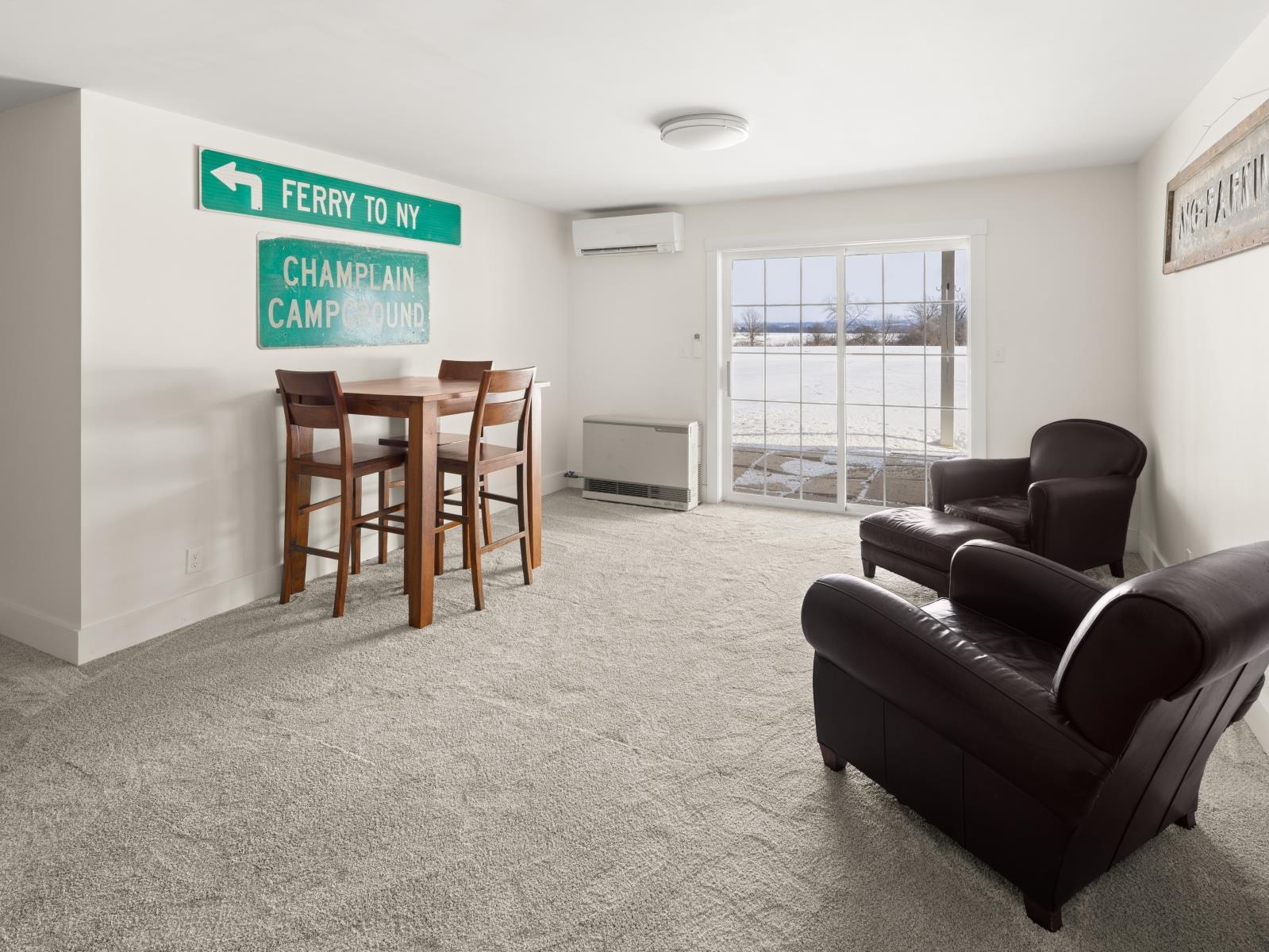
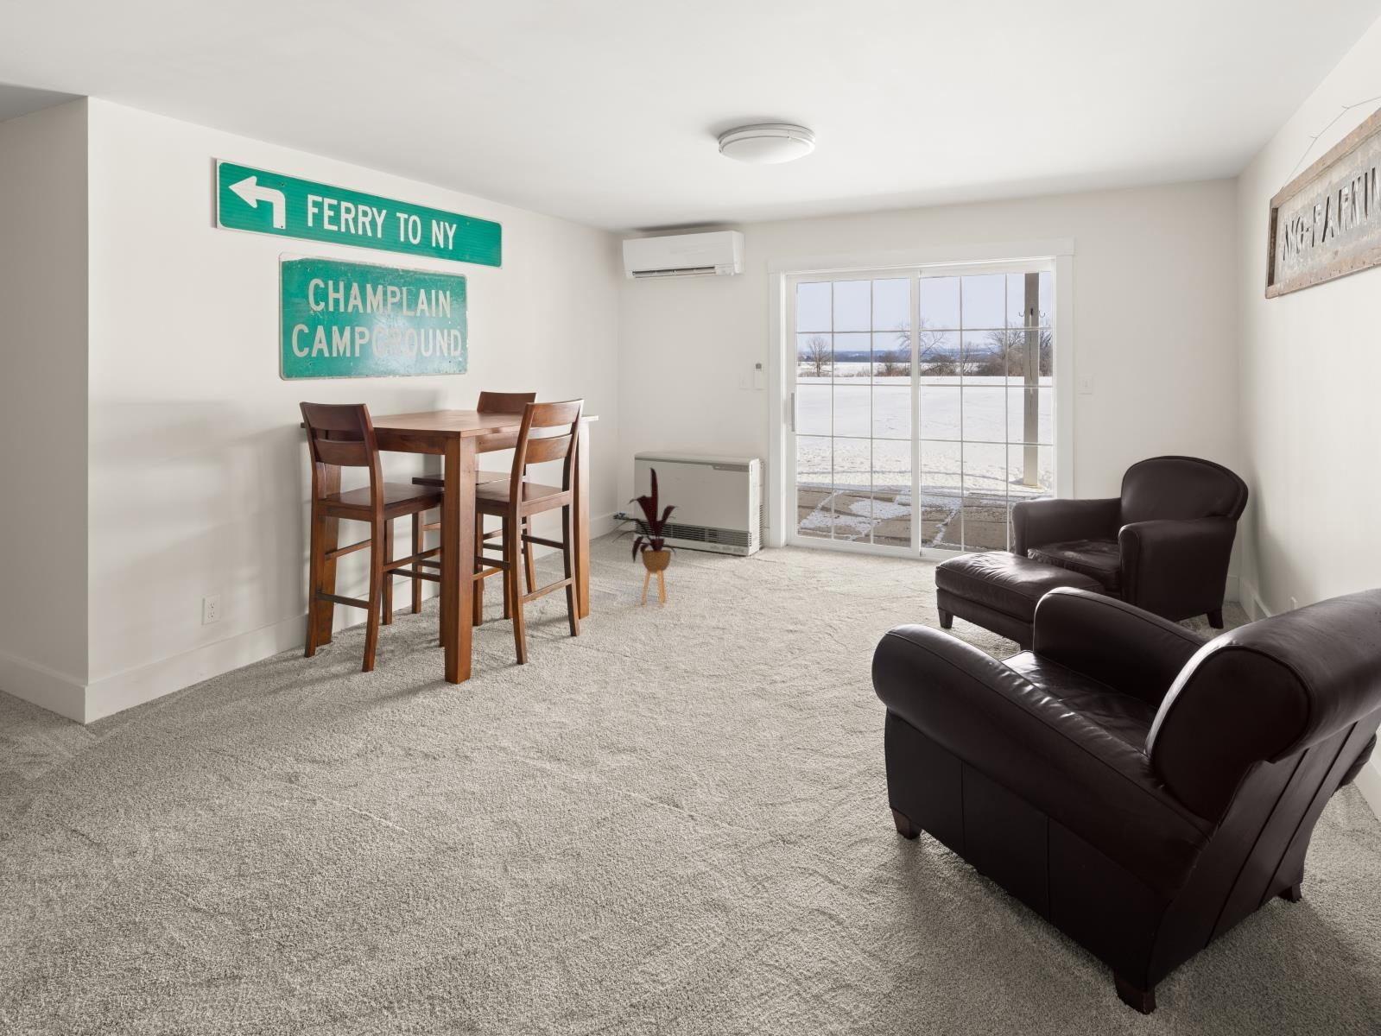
+ house plant (648, 536)
